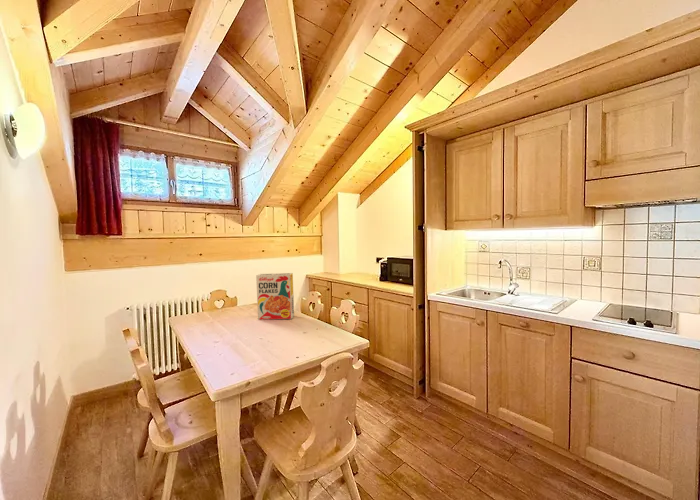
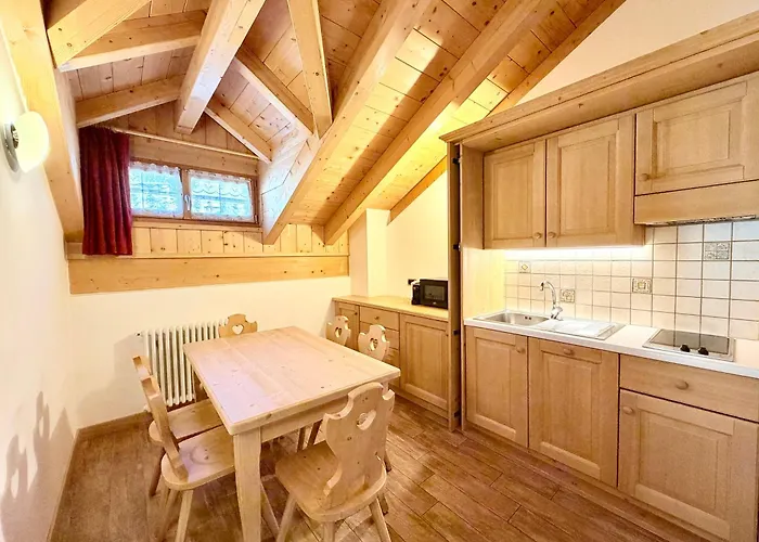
- cereal box (275, 295)
